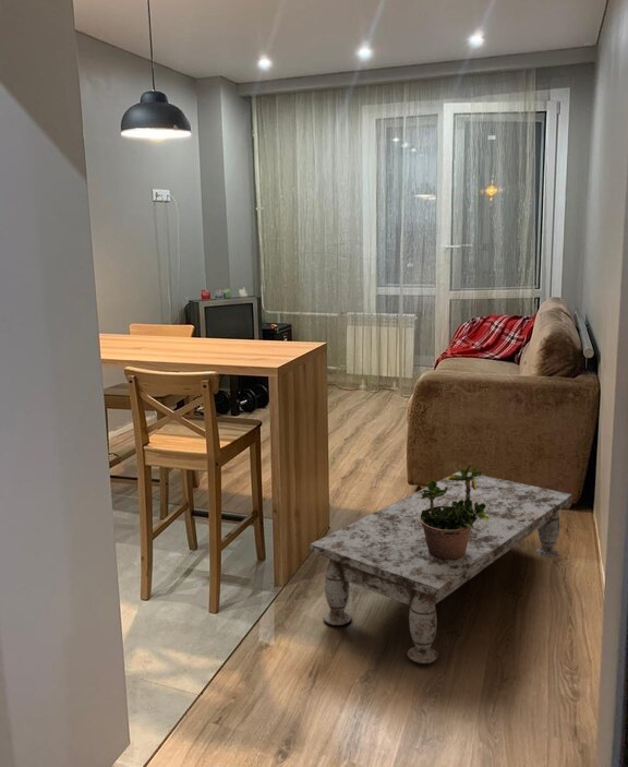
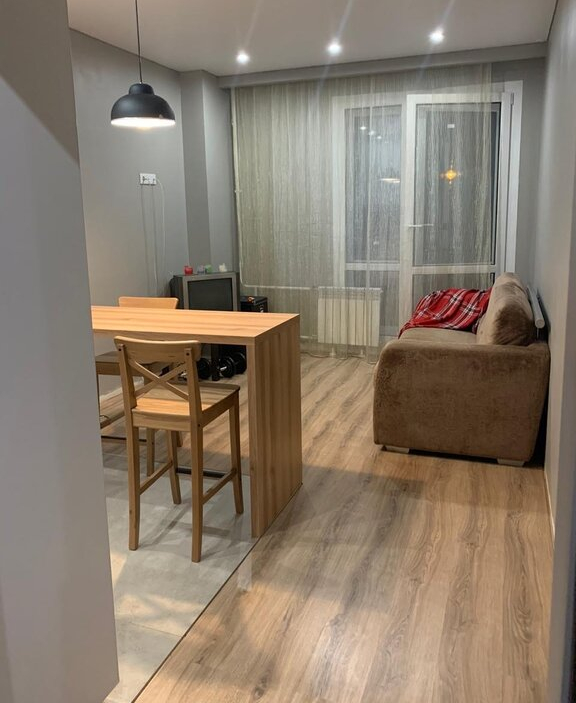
- coffee table (451, 560)
- potted plant (448, 506)
